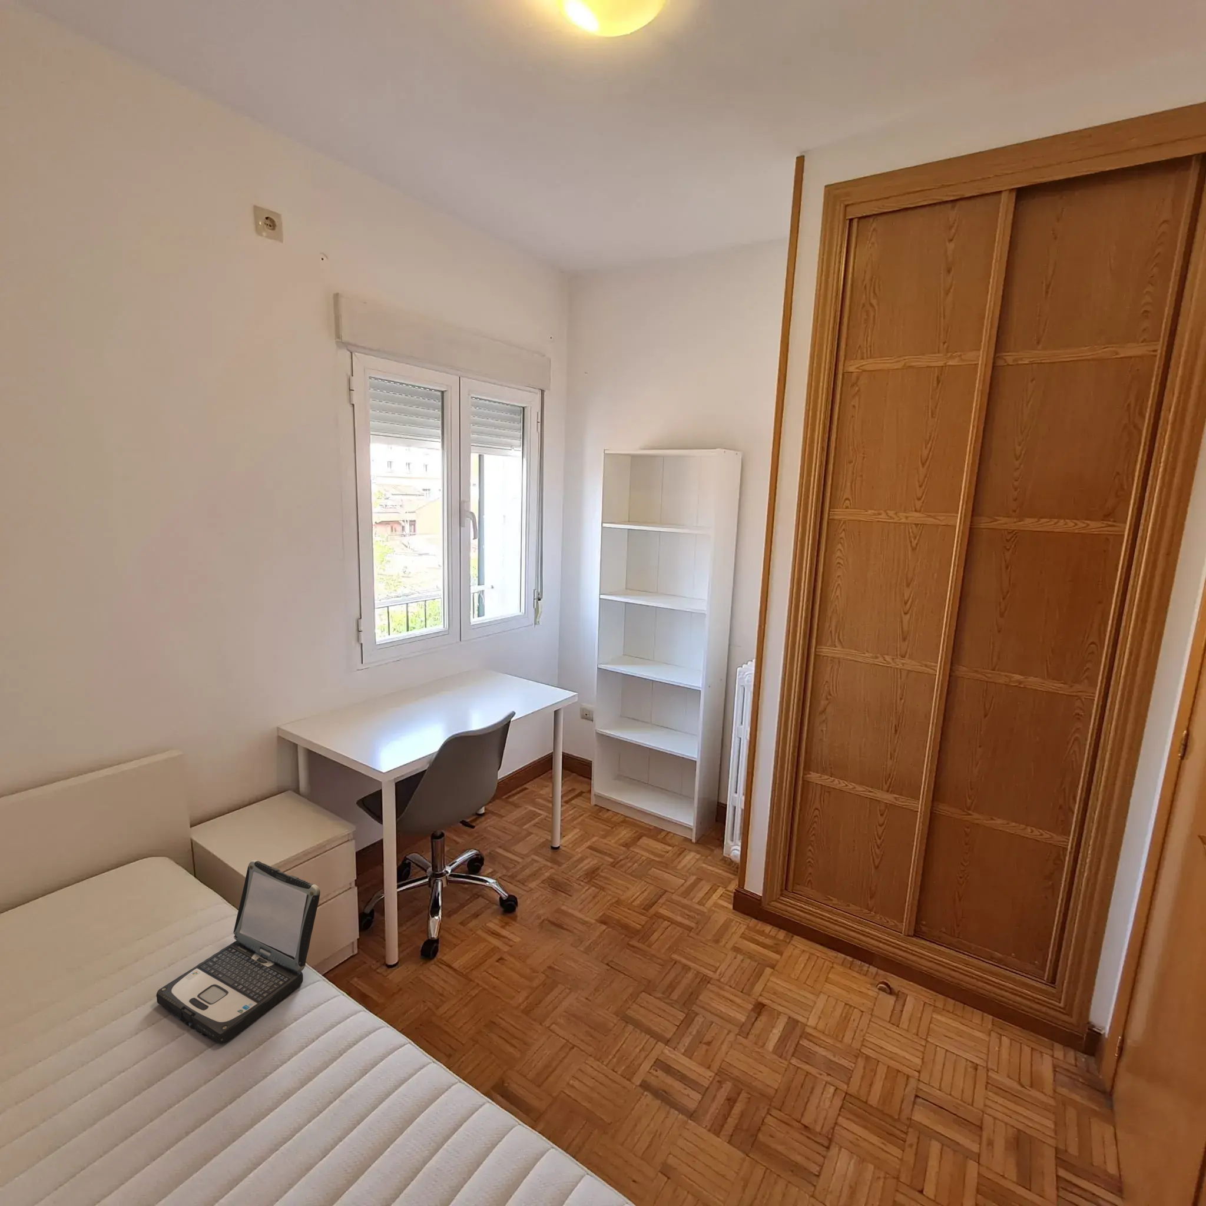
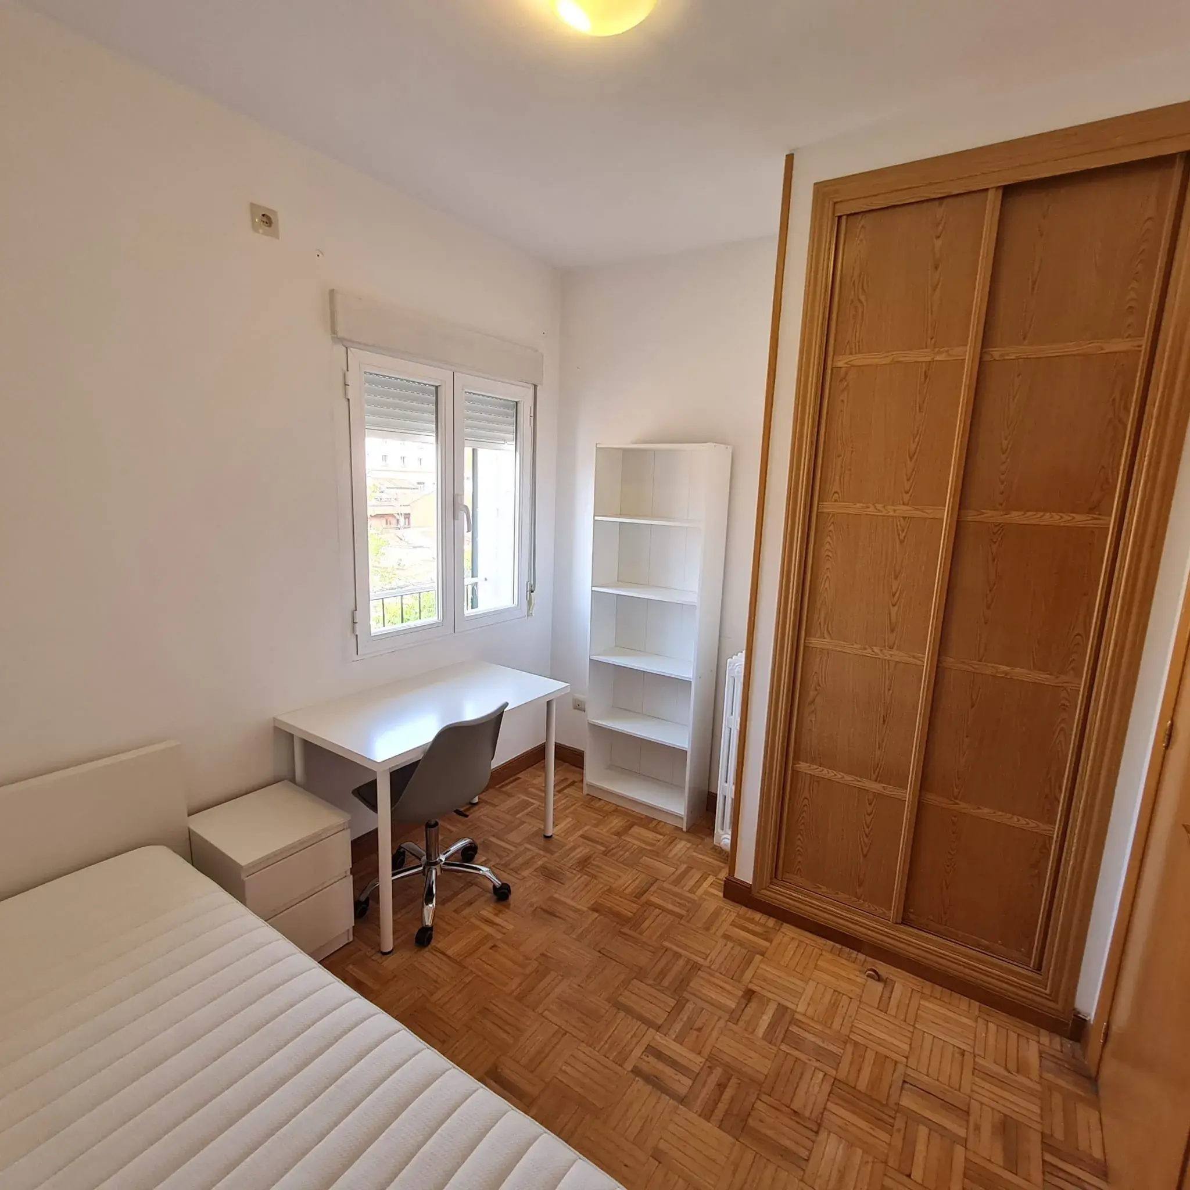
- laptop (242, 941)
